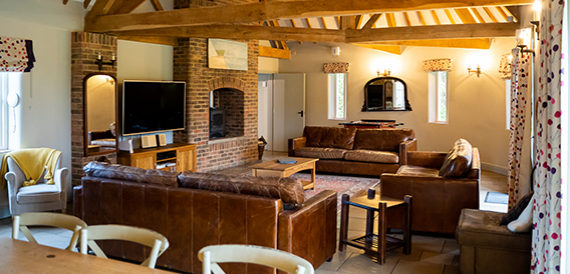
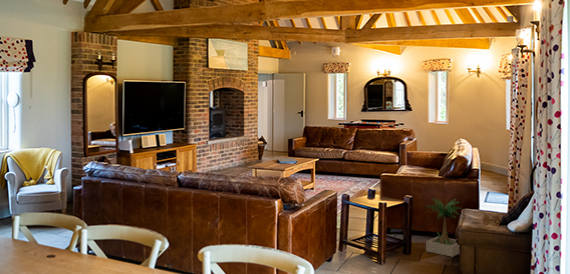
+ potted plant (443, 225)
